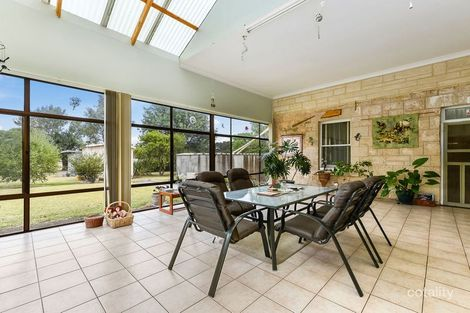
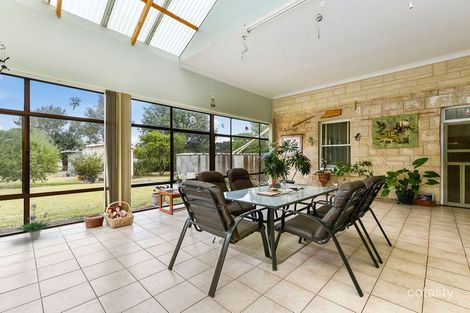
+ potted plant (34, 221)
